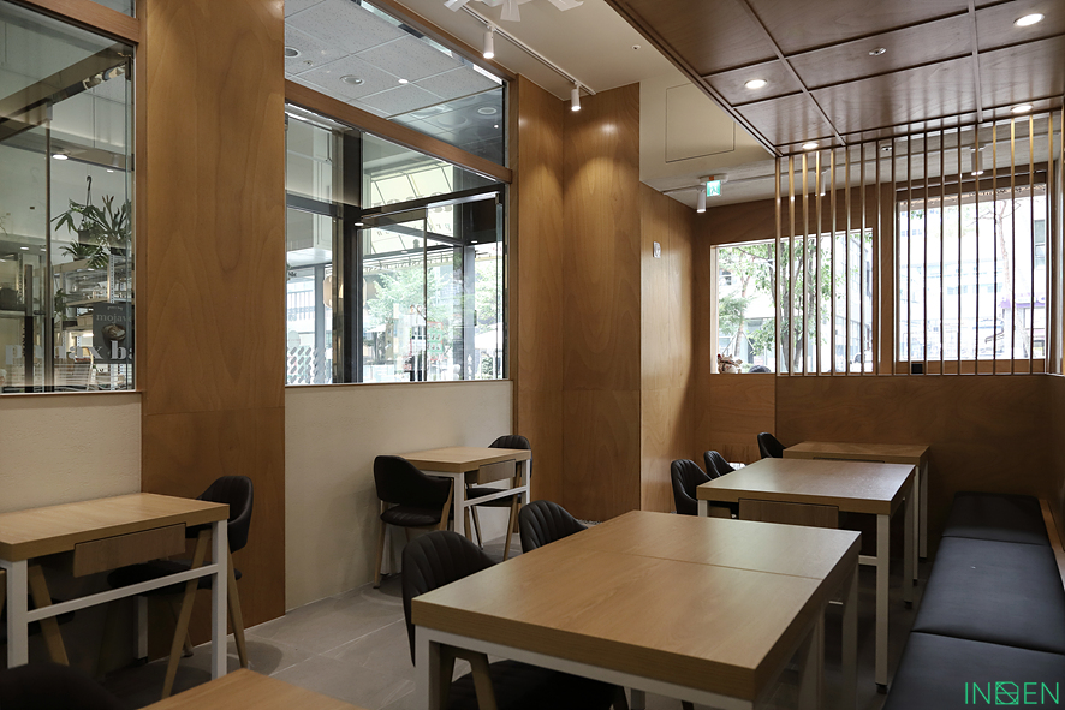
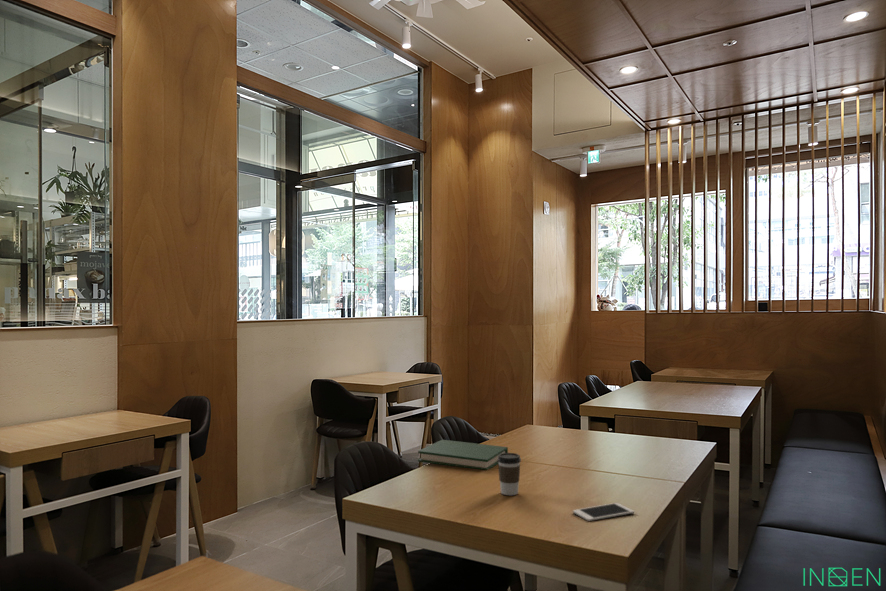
+ hardback book (463, 454)
+ cell phone (603, 511)
+ coffee cup (509, 474)
